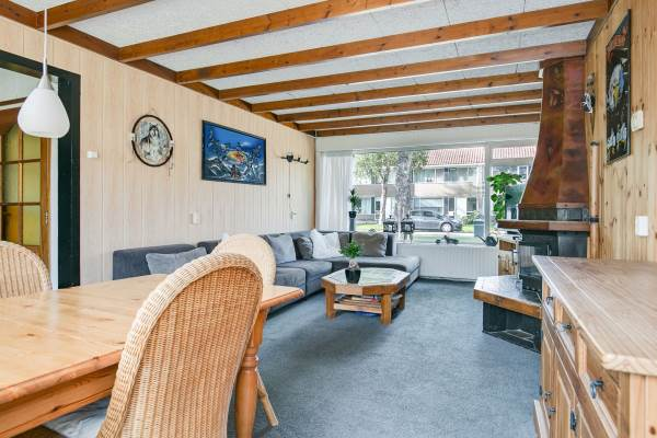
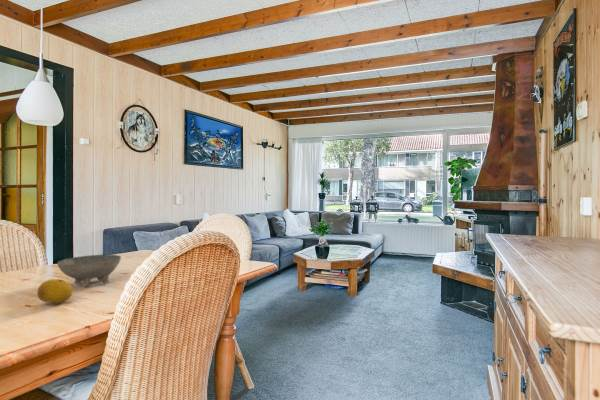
+ fruit (55, 291)
+ bowl (90, 270)
